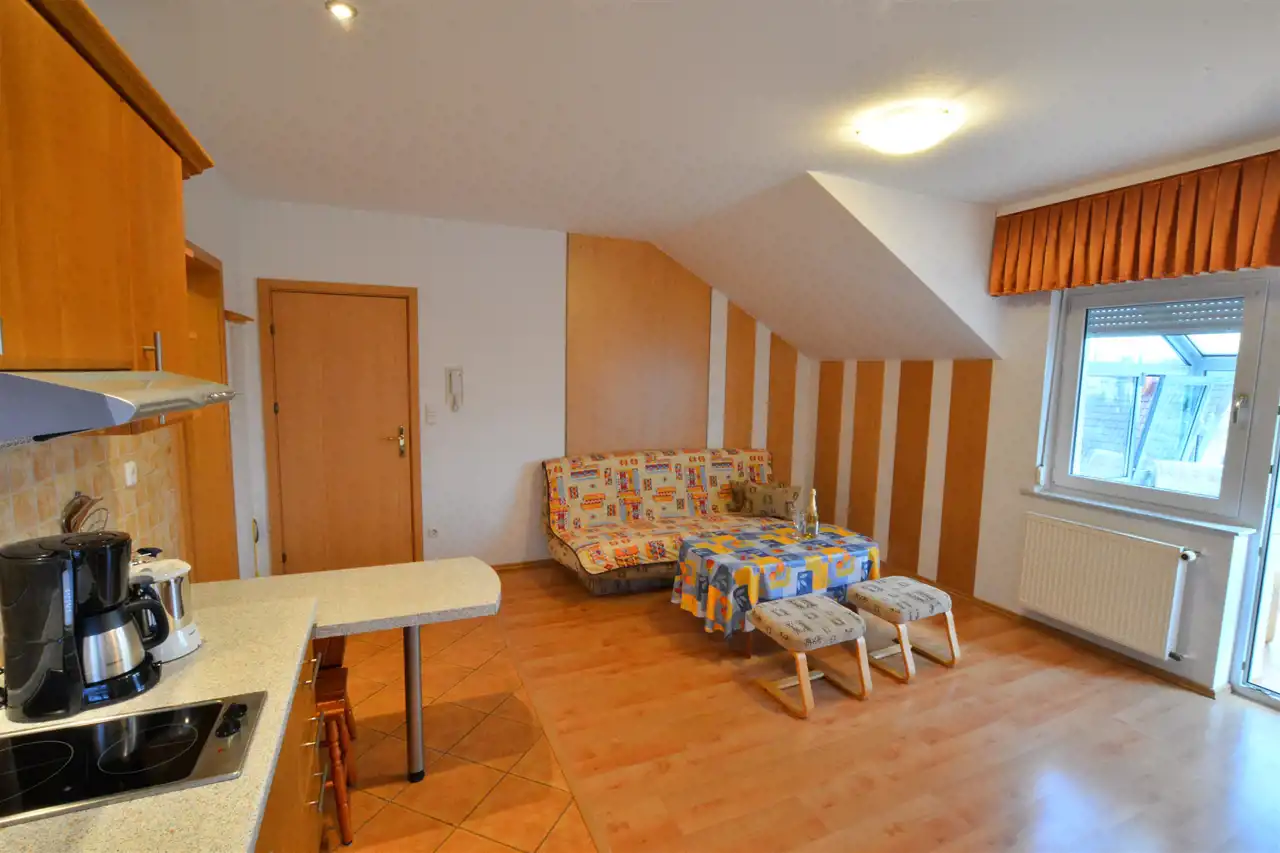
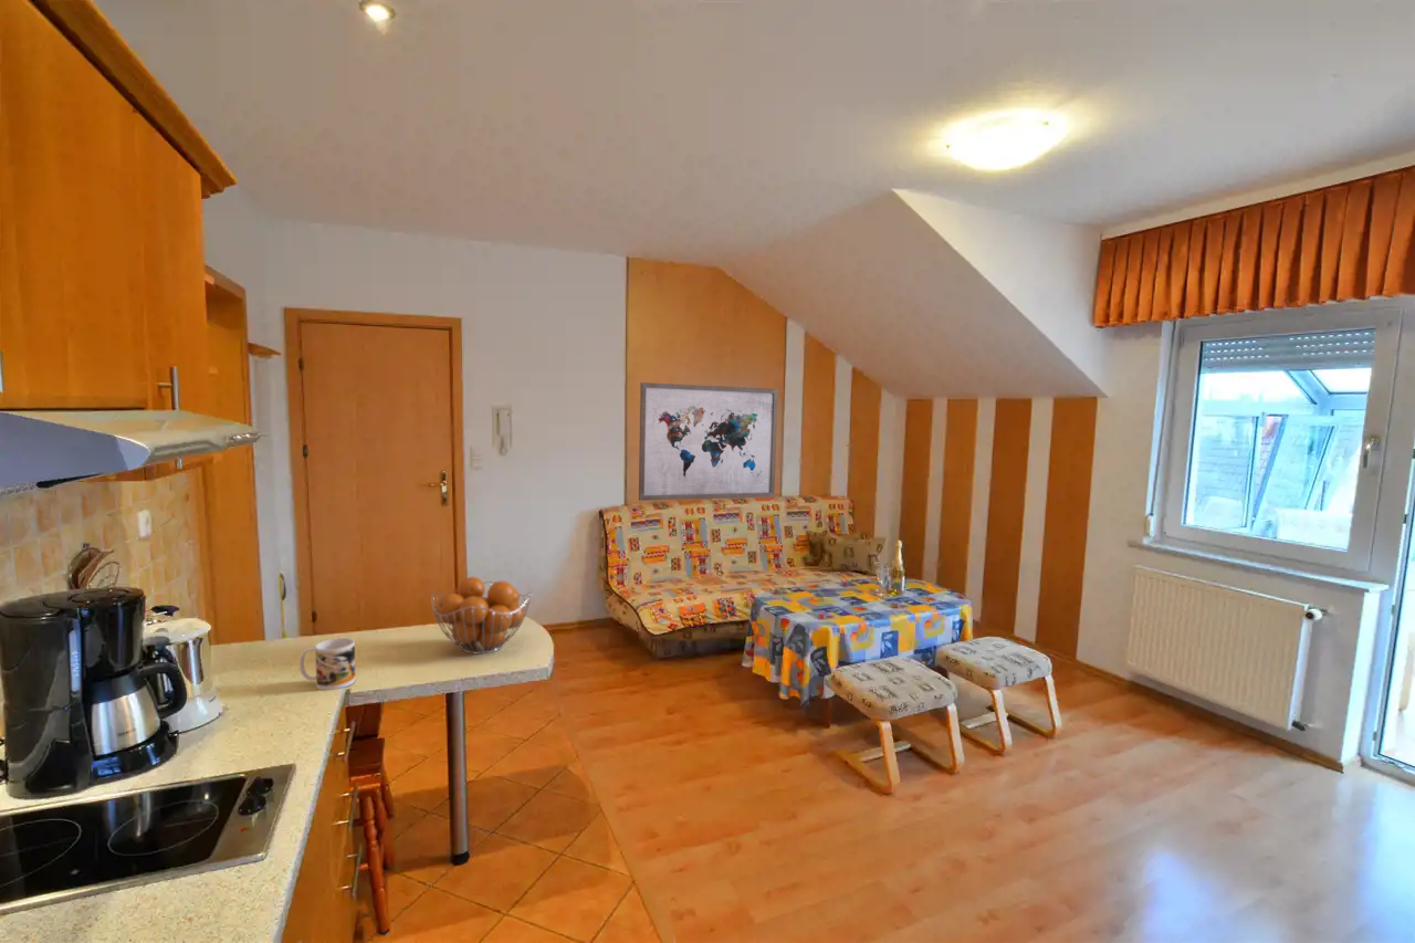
+ fruit basket (482, 614)
+ mug (327, 663)
+ wall art (711, 442)
